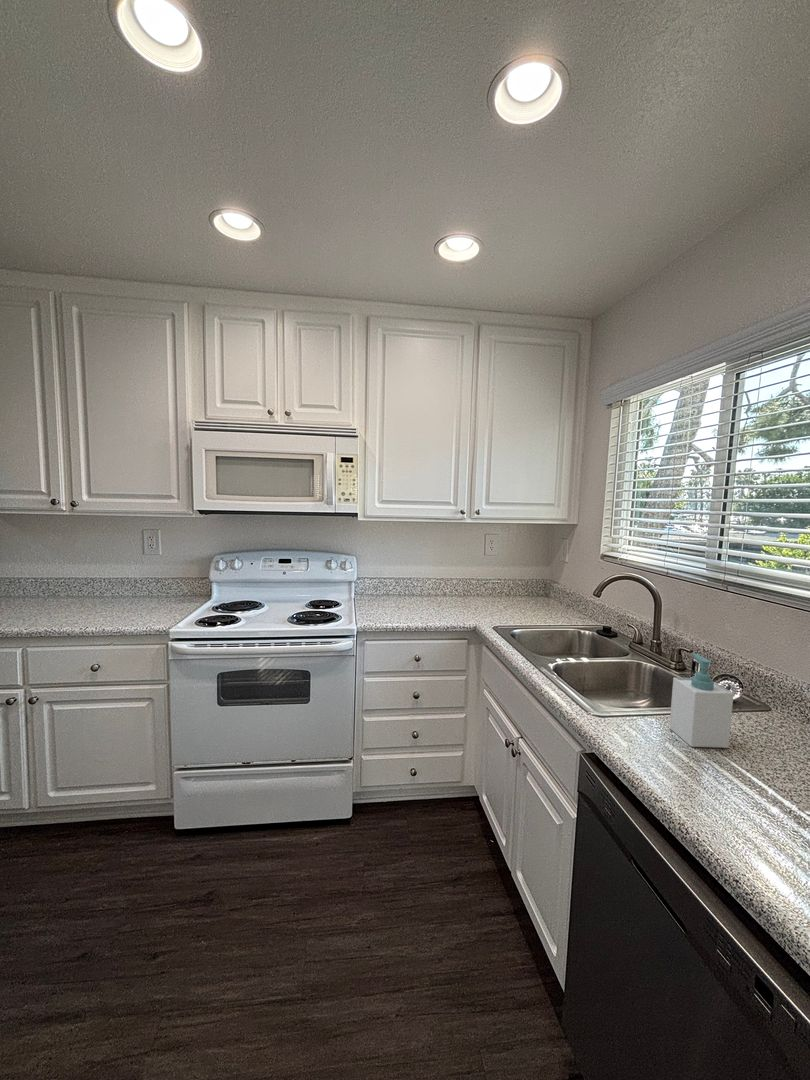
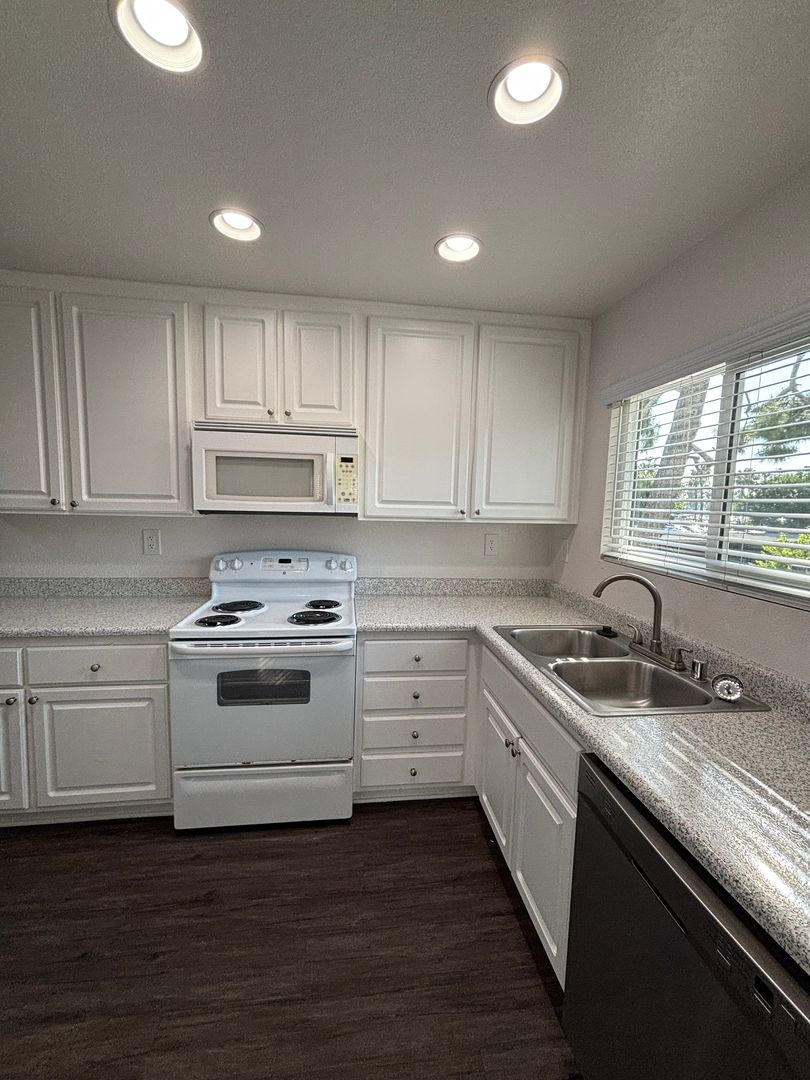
- soap bottle (700, 698)
